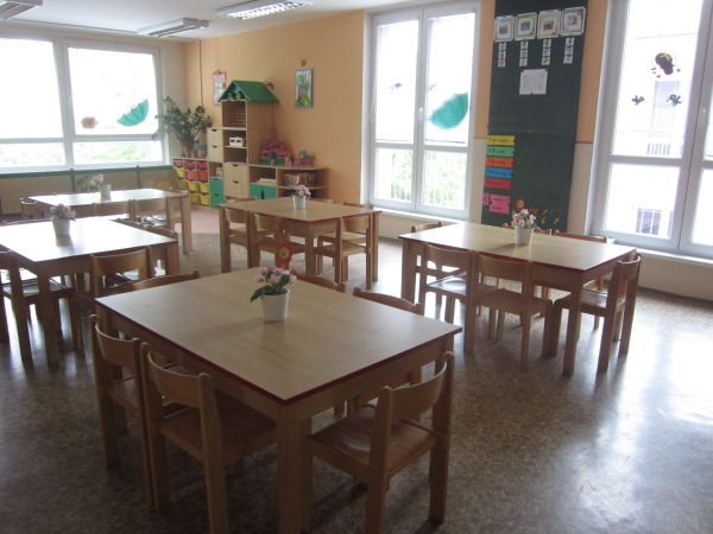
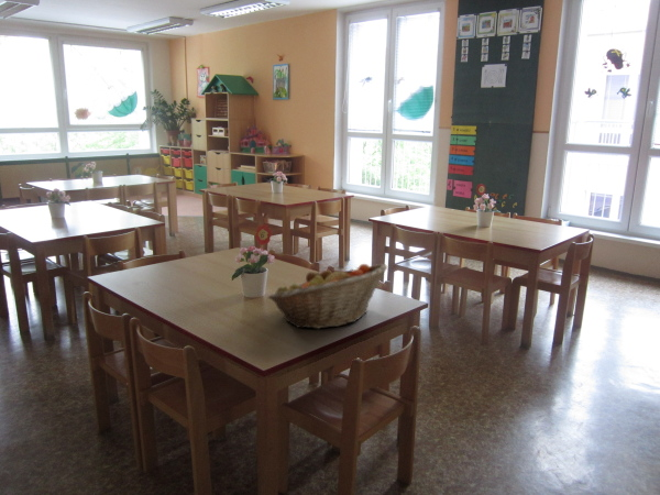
+ fruit basket (329, 290)
